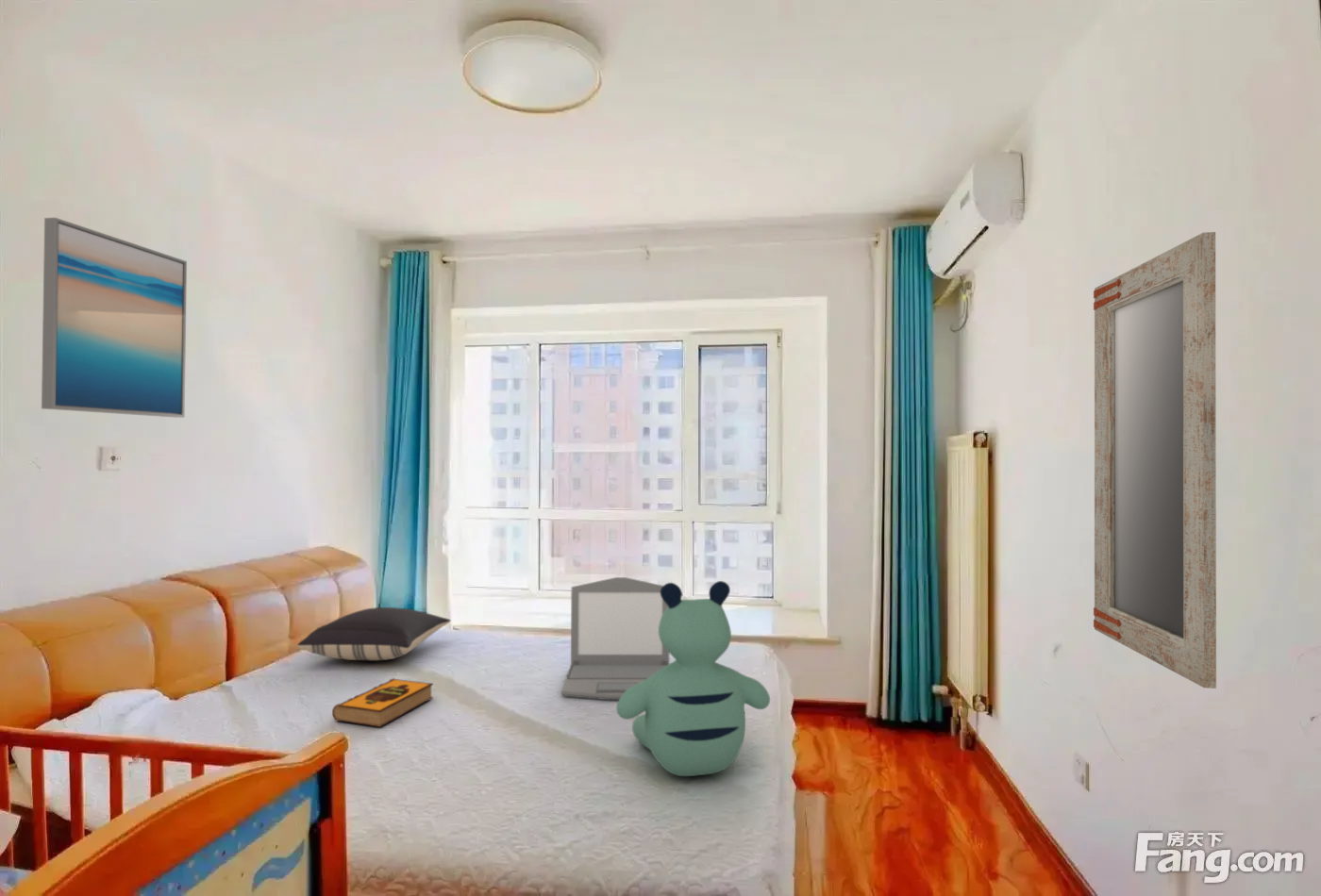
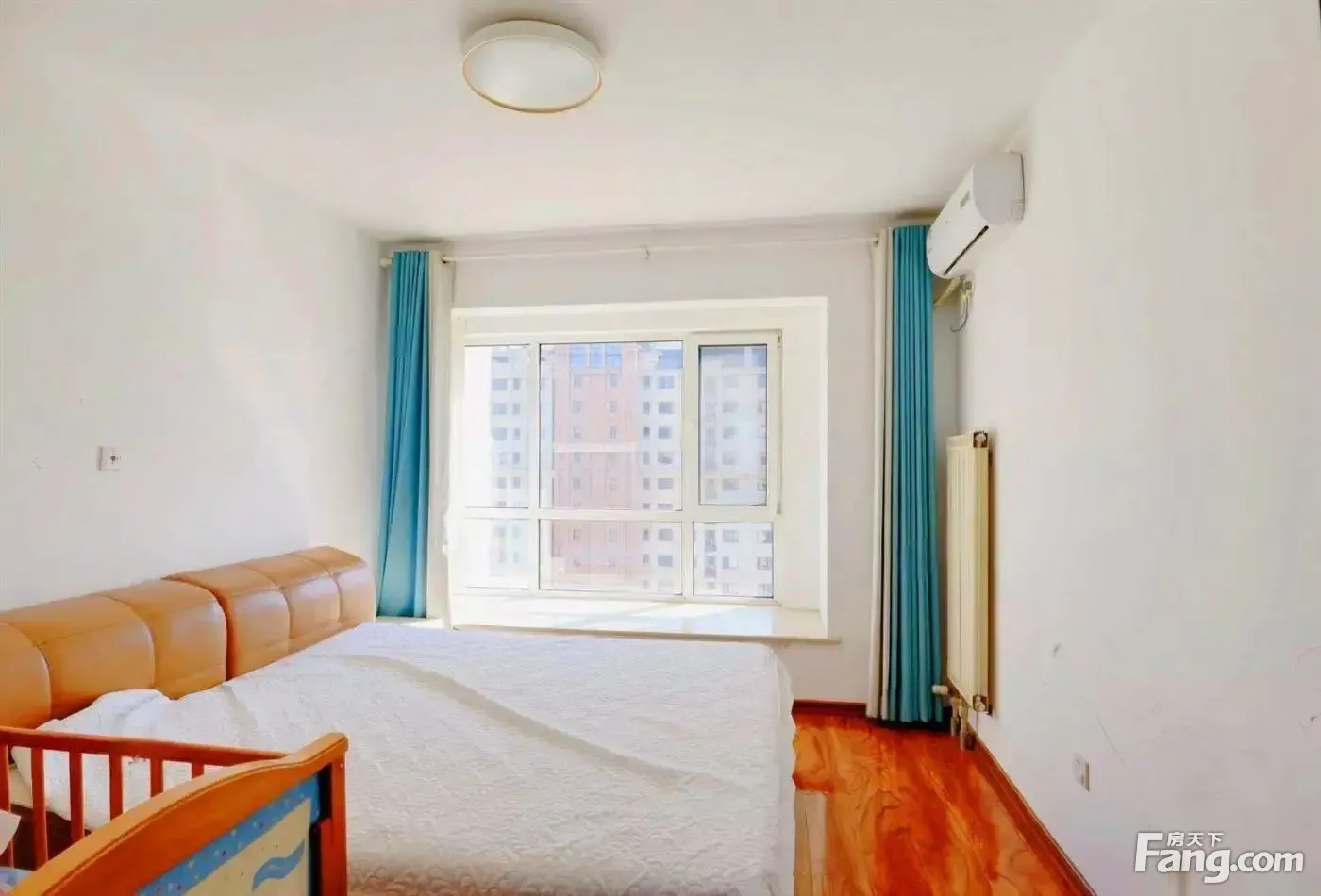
- wall art (121, 327)
- bear (688, 668)
- hardback book (384, 701)
- pillow (378, 632)
- laptop (618, 635)
- home mirror (1145, 458)
